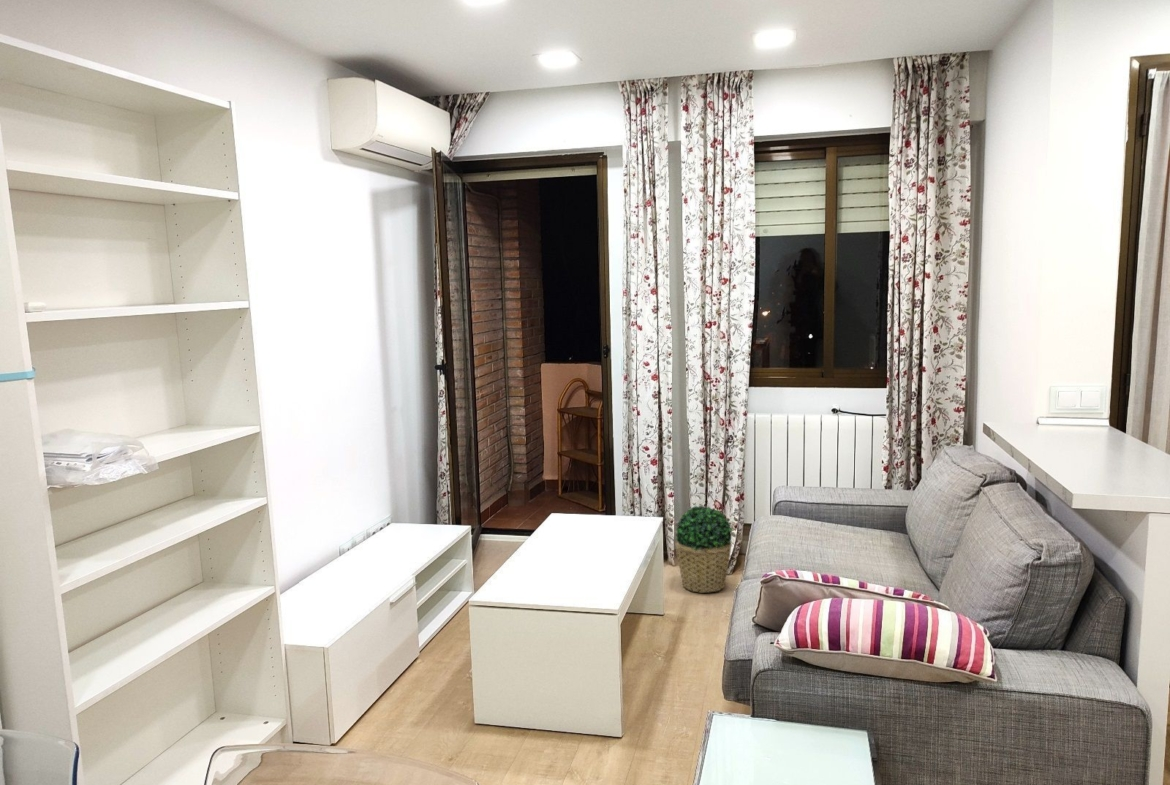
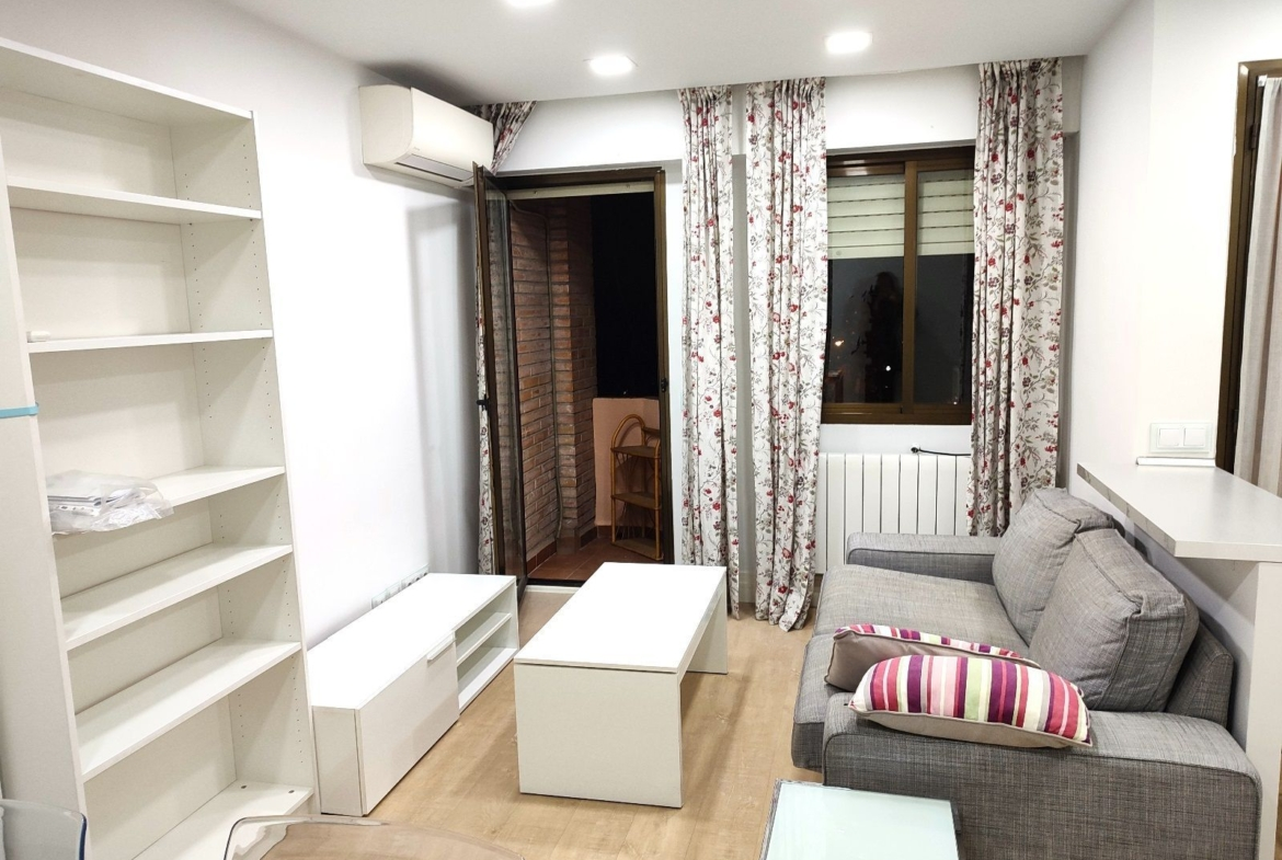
- potted plant (703, 546)
